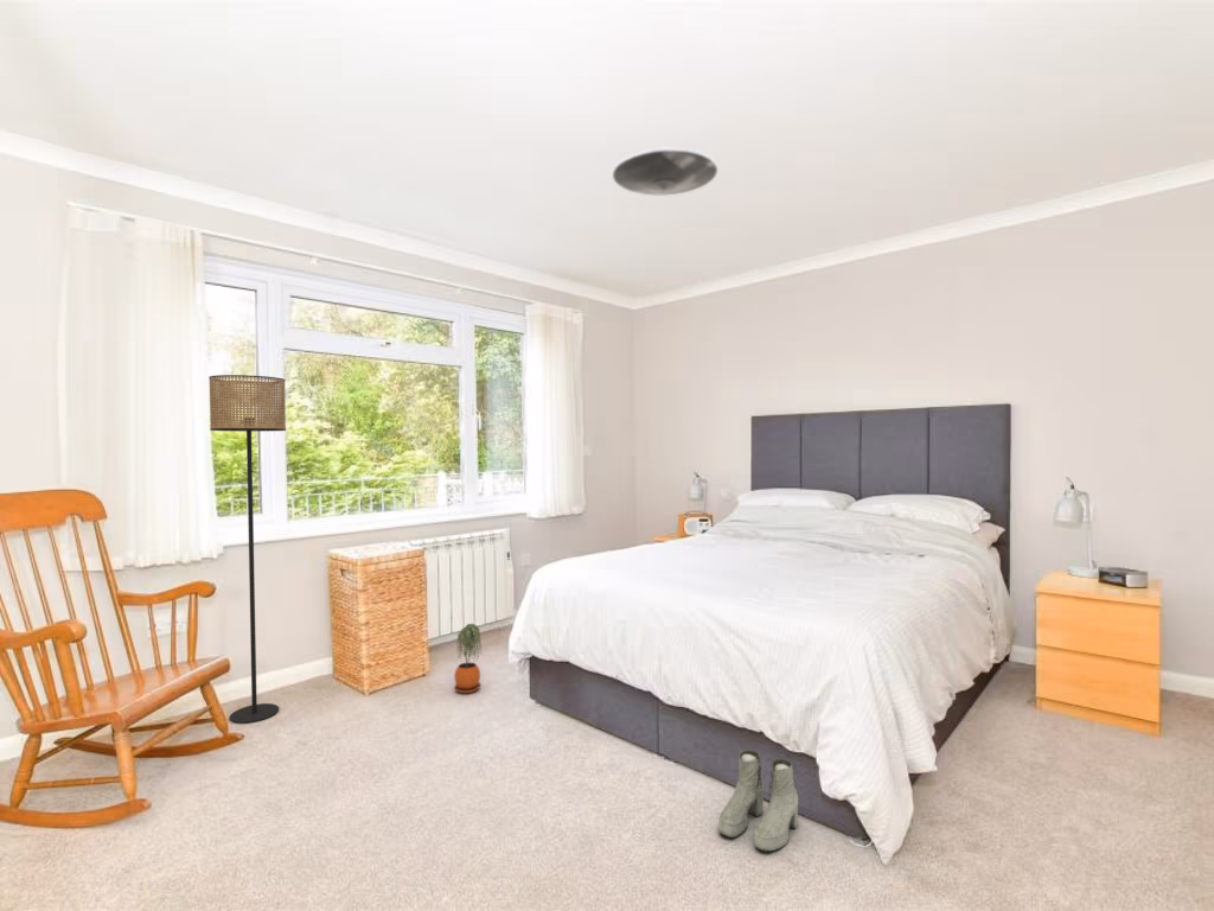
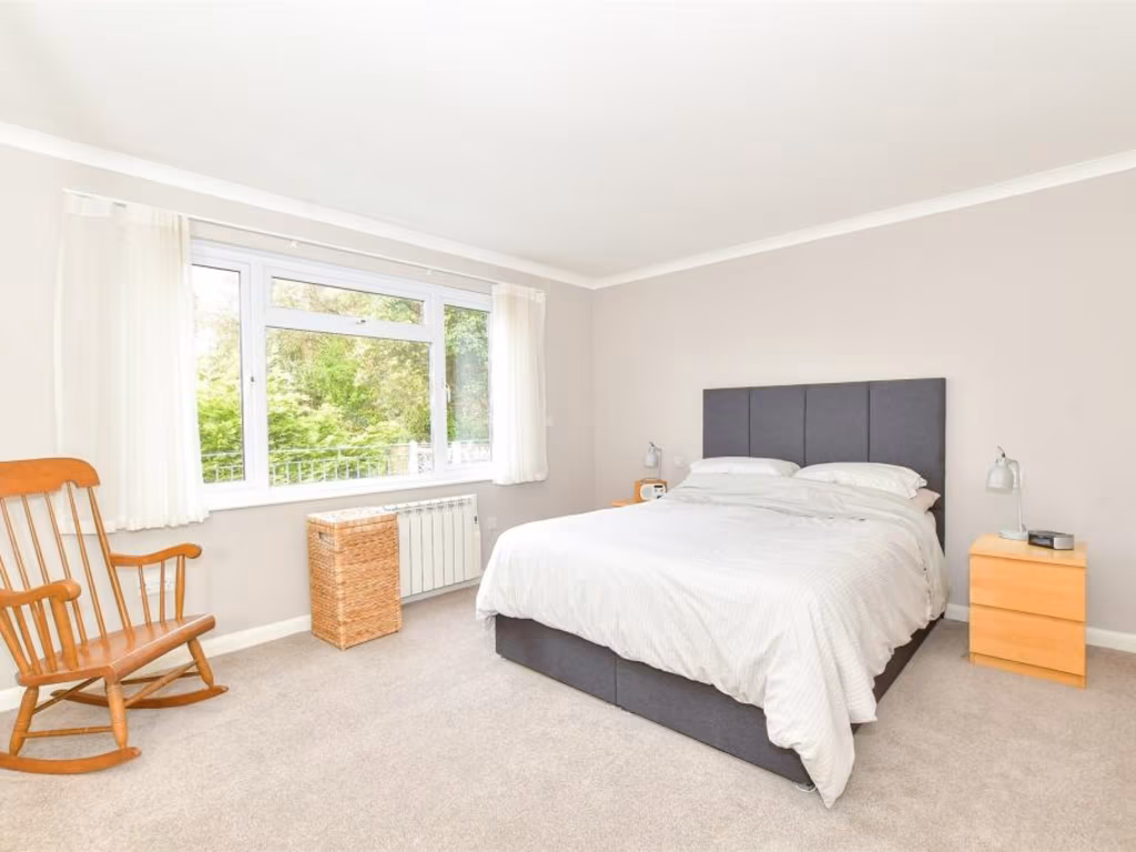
- floor lamp (250, 547)
- ceiling light (664, 171)
- potted plant (469, 656)
- boots (759, 796)
